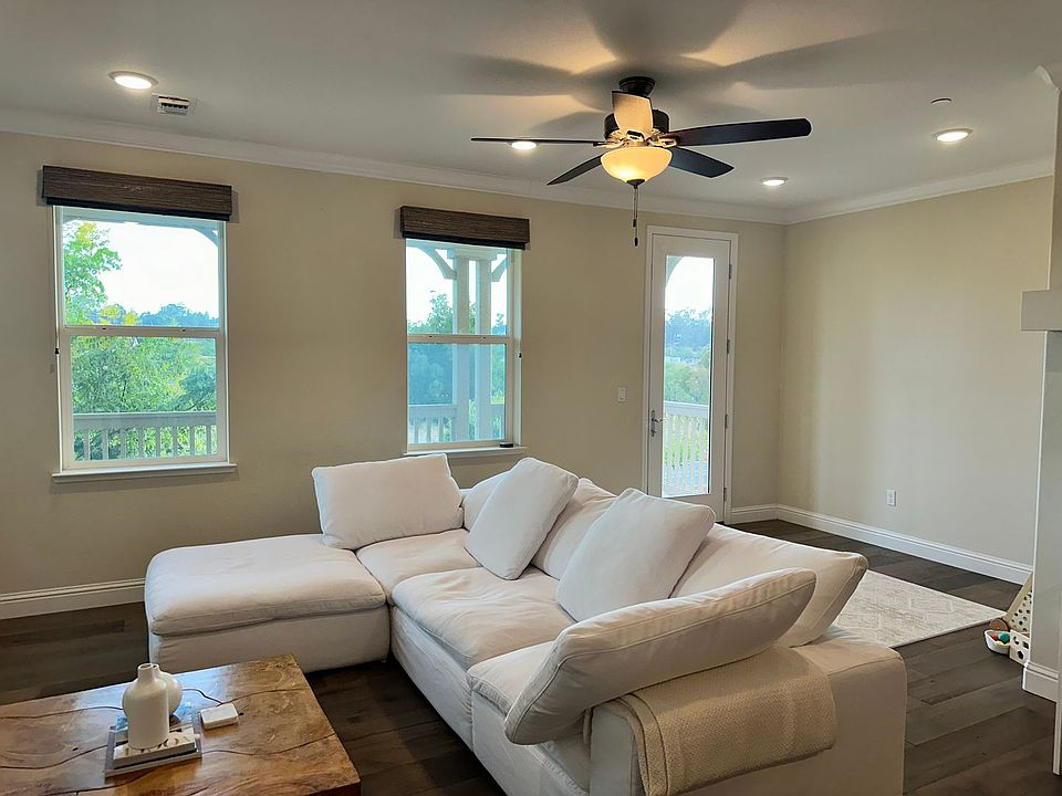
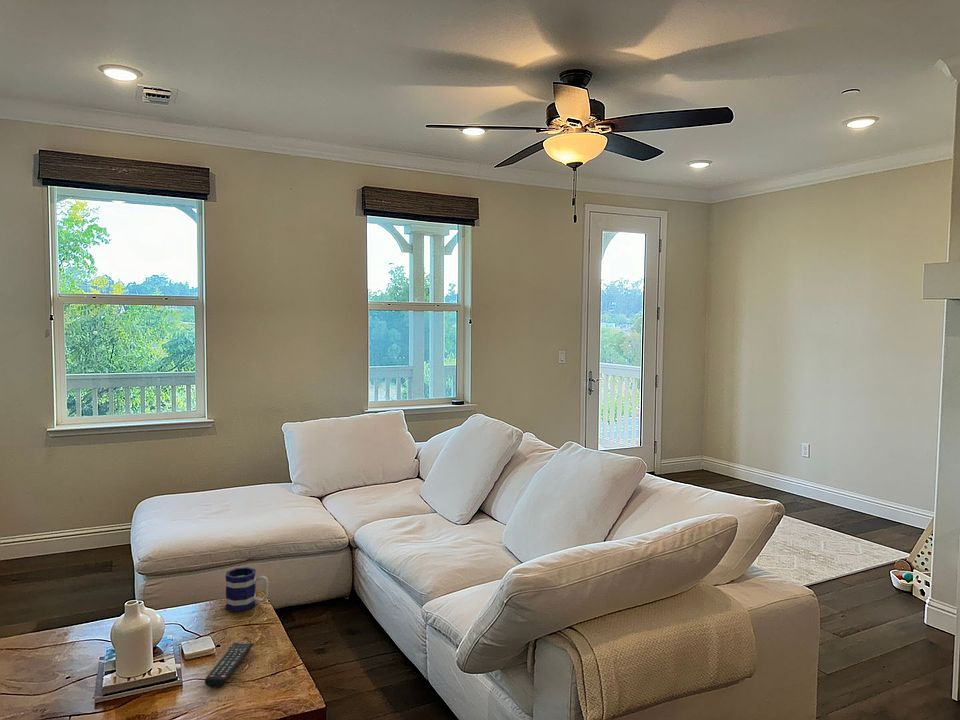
+ remote control (230, 662)
+ mug (247, 589)
